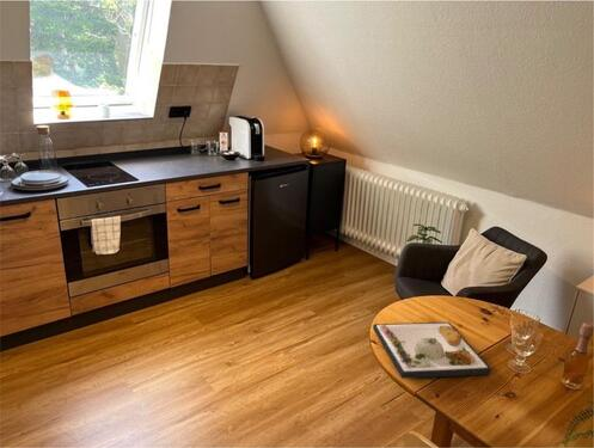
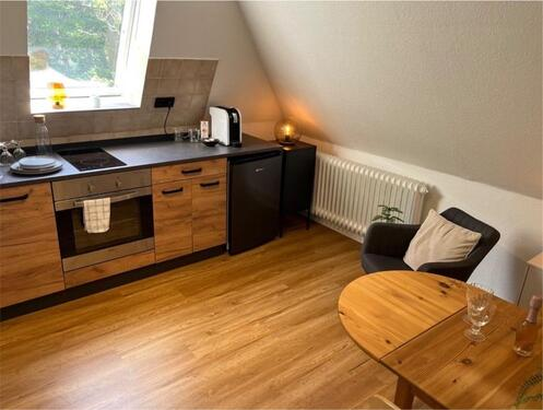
- dinner plate (428, 340)
